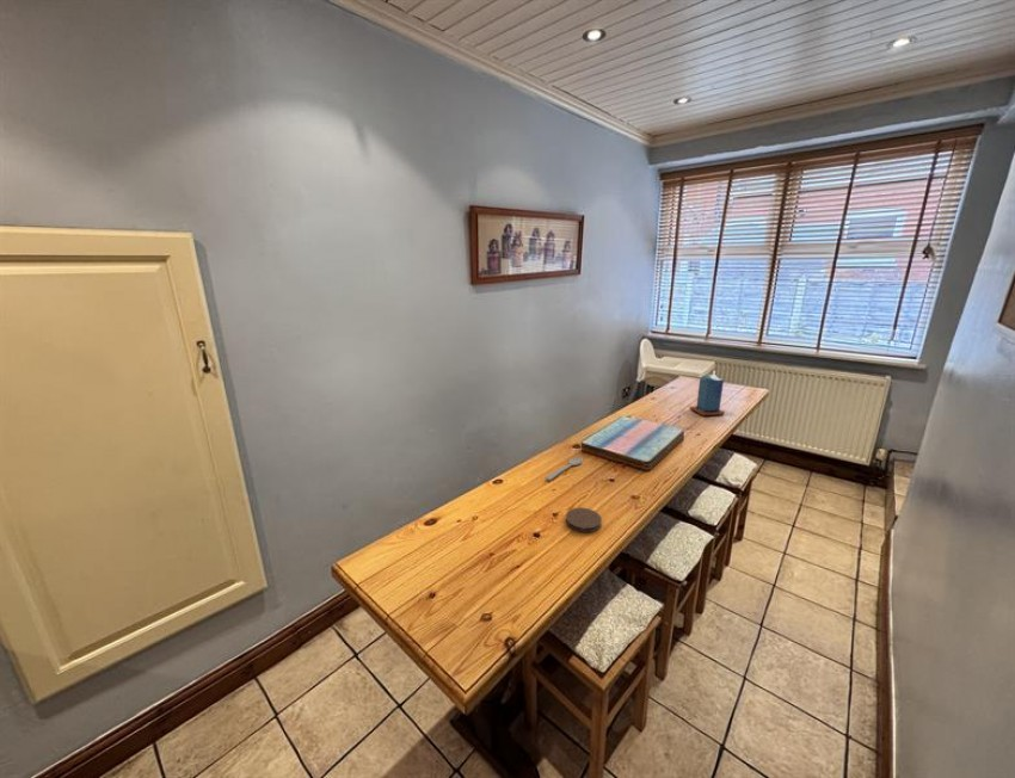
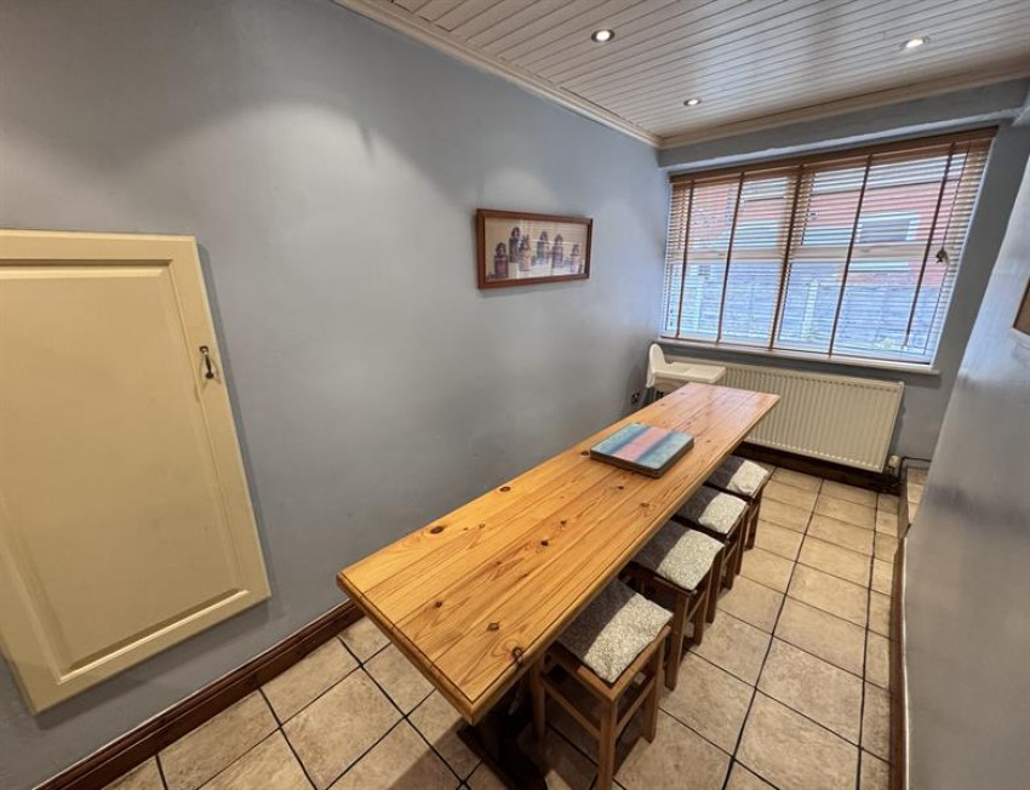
- coaster (583, 519)
- spoon (565, 467)
- candle (708, 391)
